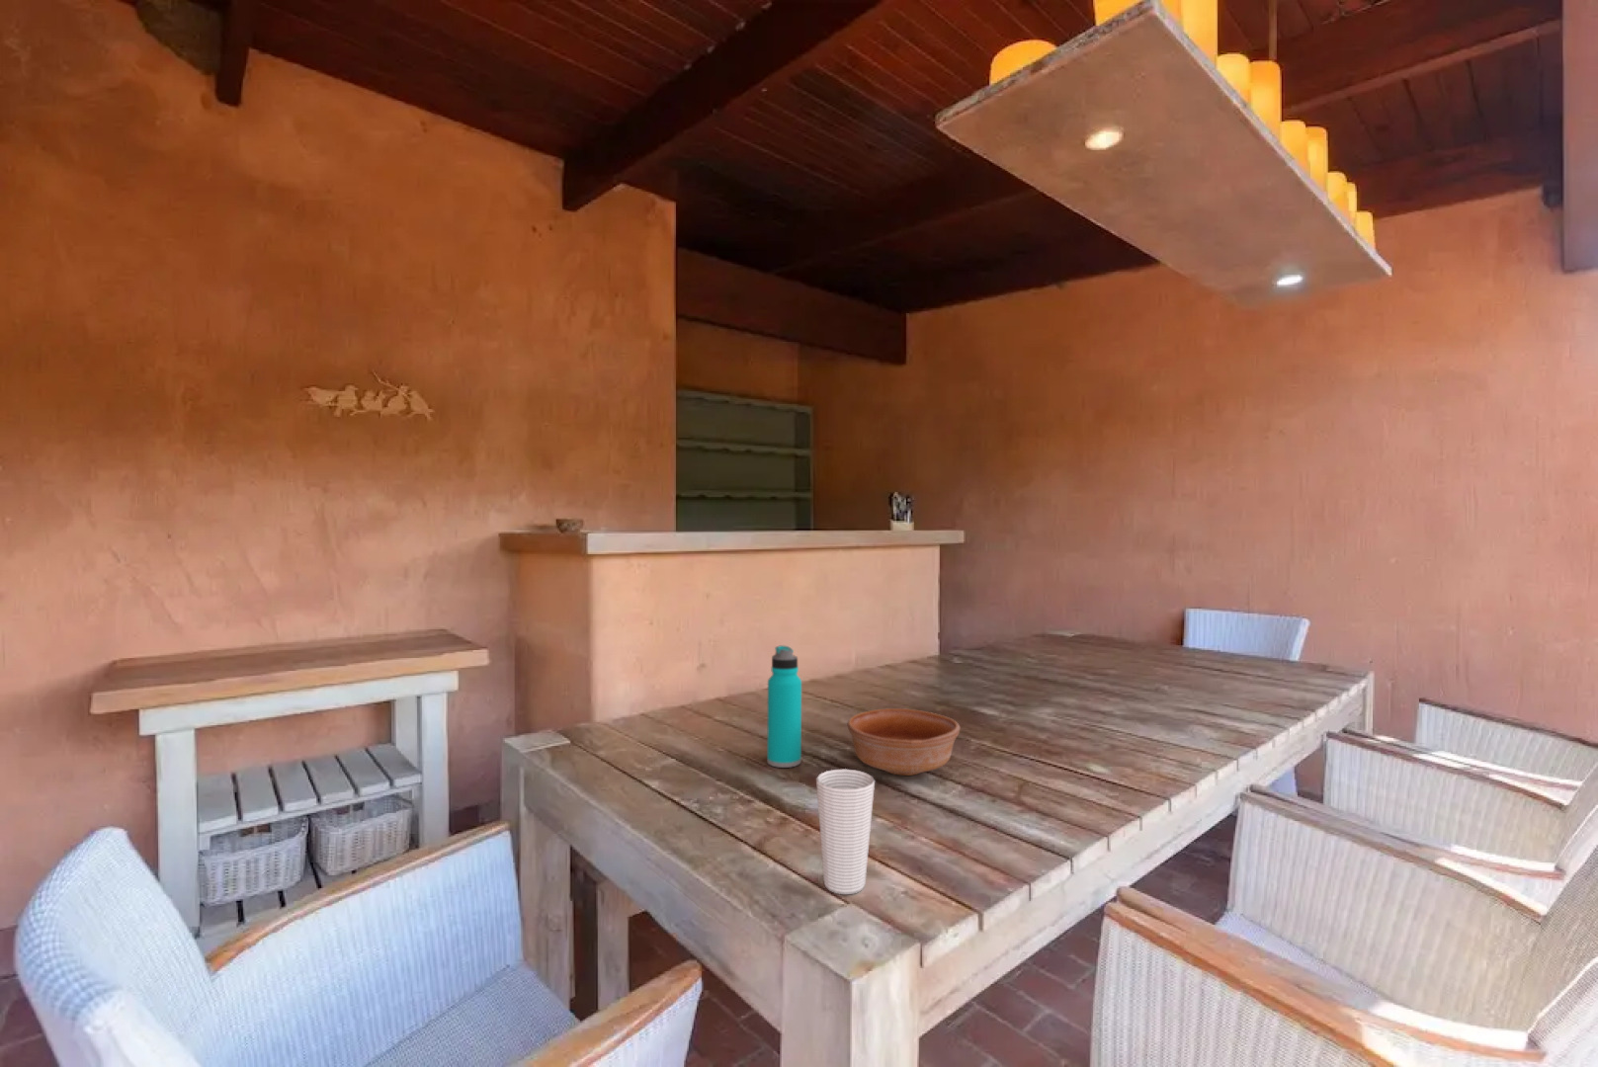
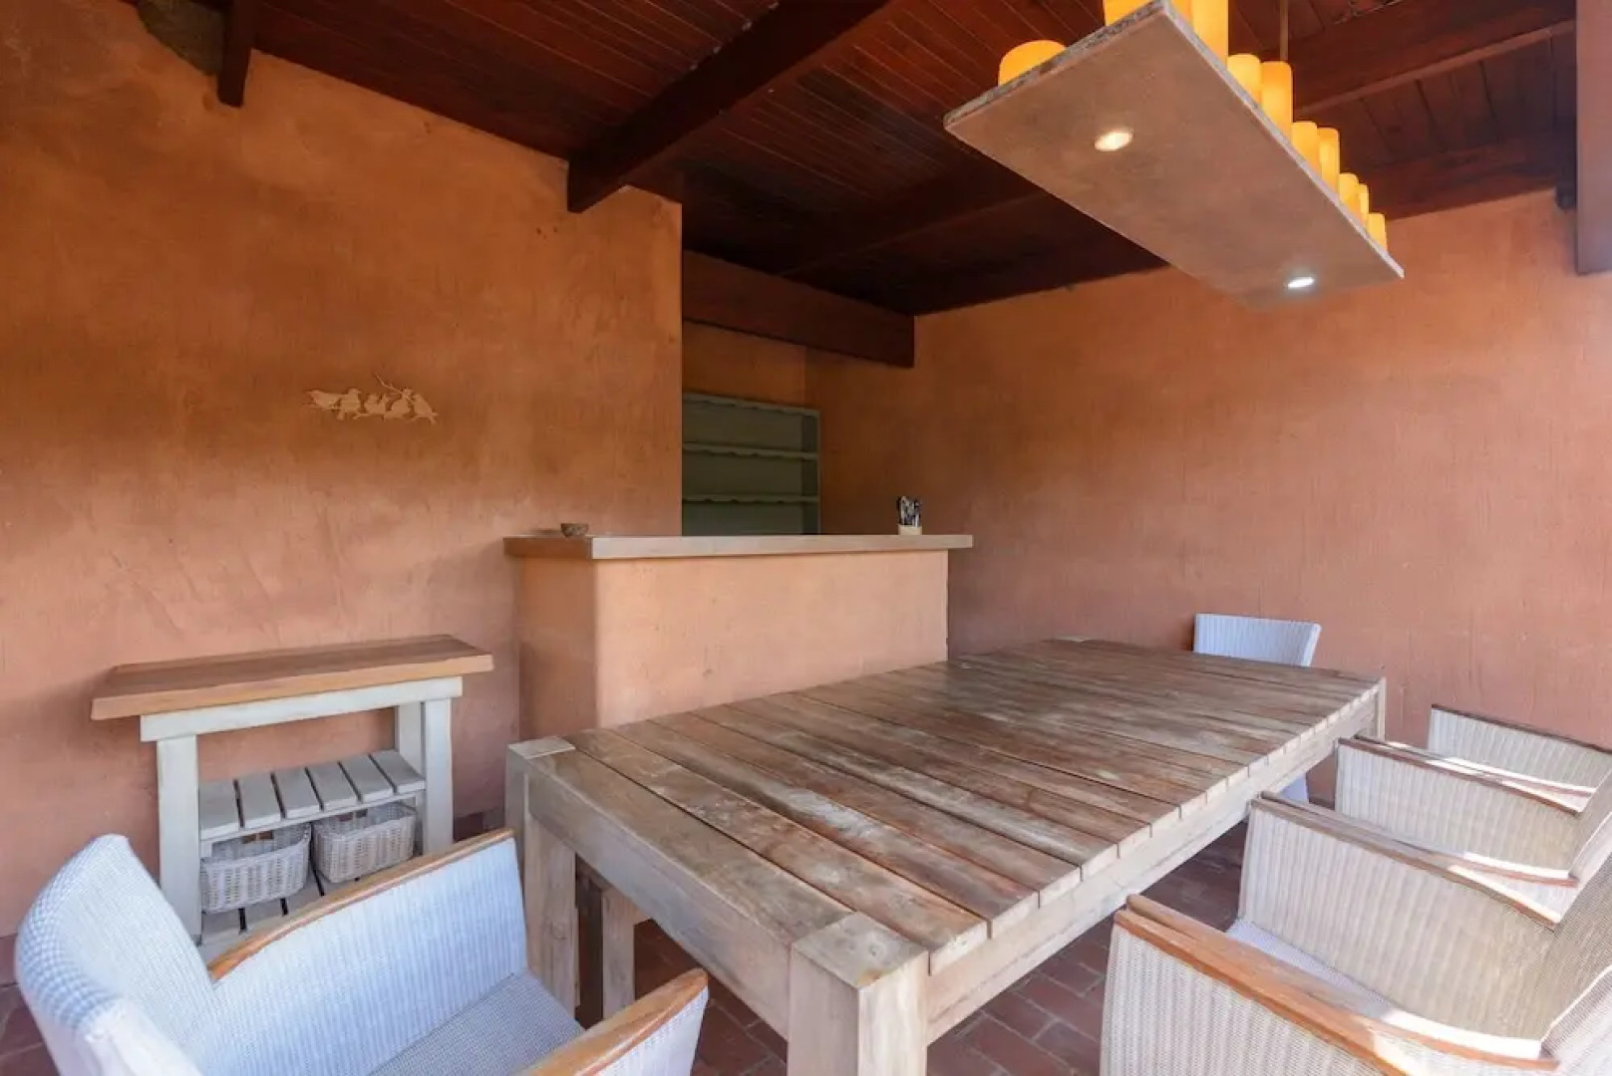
- water bottle (784, 705)
- bowl (903, 745)
- cup (844, 831)
